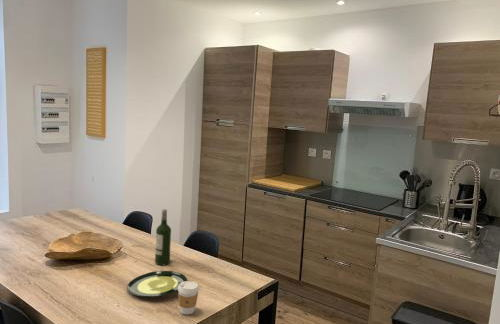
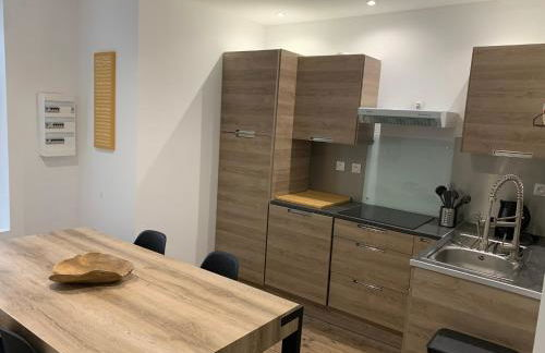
- coffee cup (188, 297)
- plate (157, 283)
- wine bottle (163, 236)
